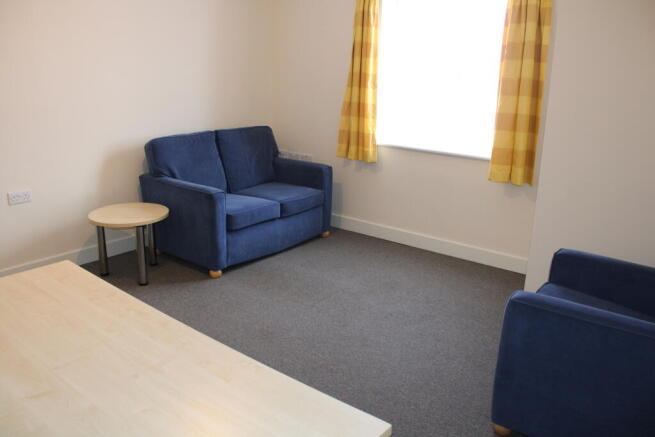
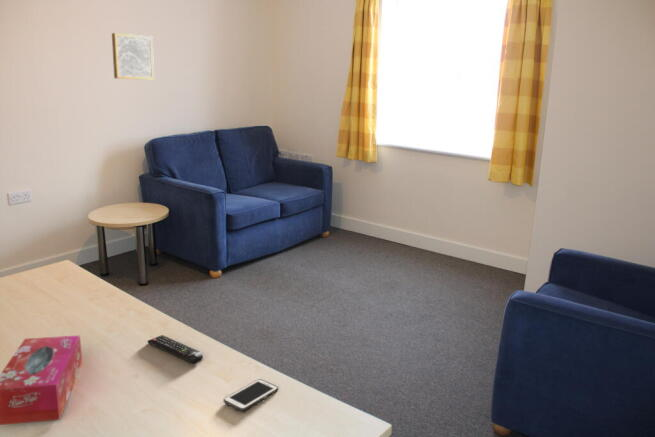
+ tissue box (40, 376)
+ cell phone (251, 394)
+ wall art (133, 57)
+ remote control (174, 348)
